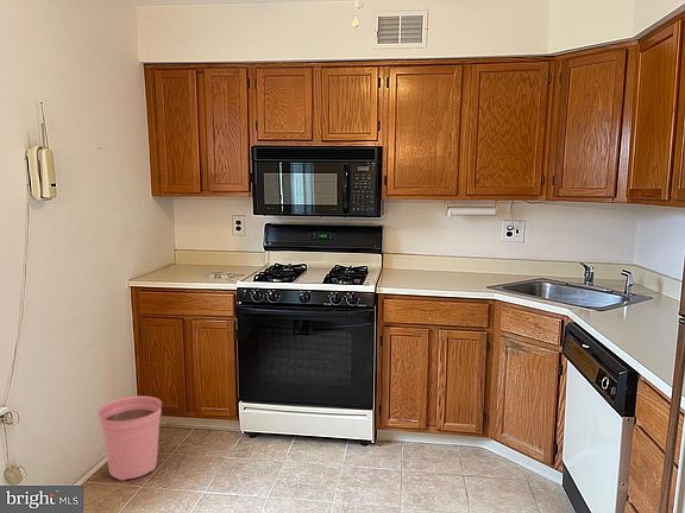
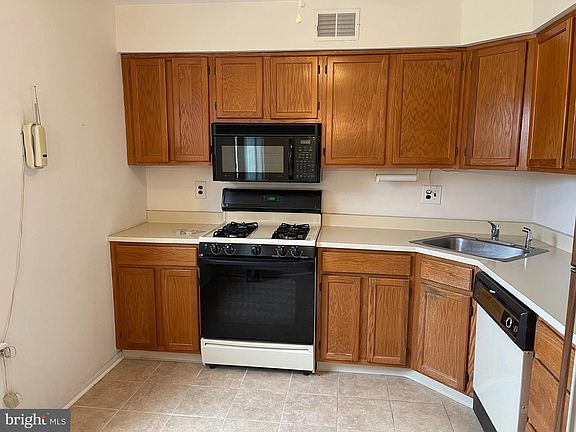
- plant pot (132, 438)
